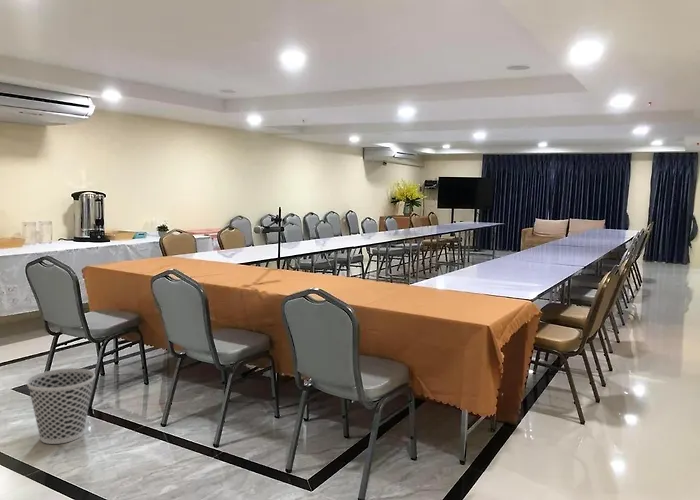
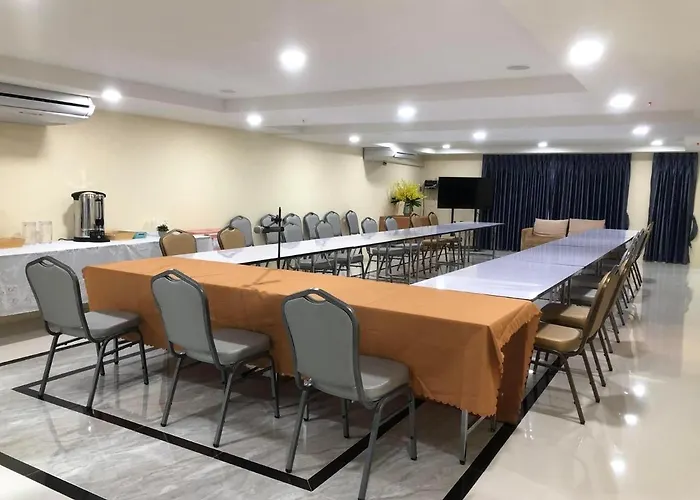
- wastebasket (62, 406)
